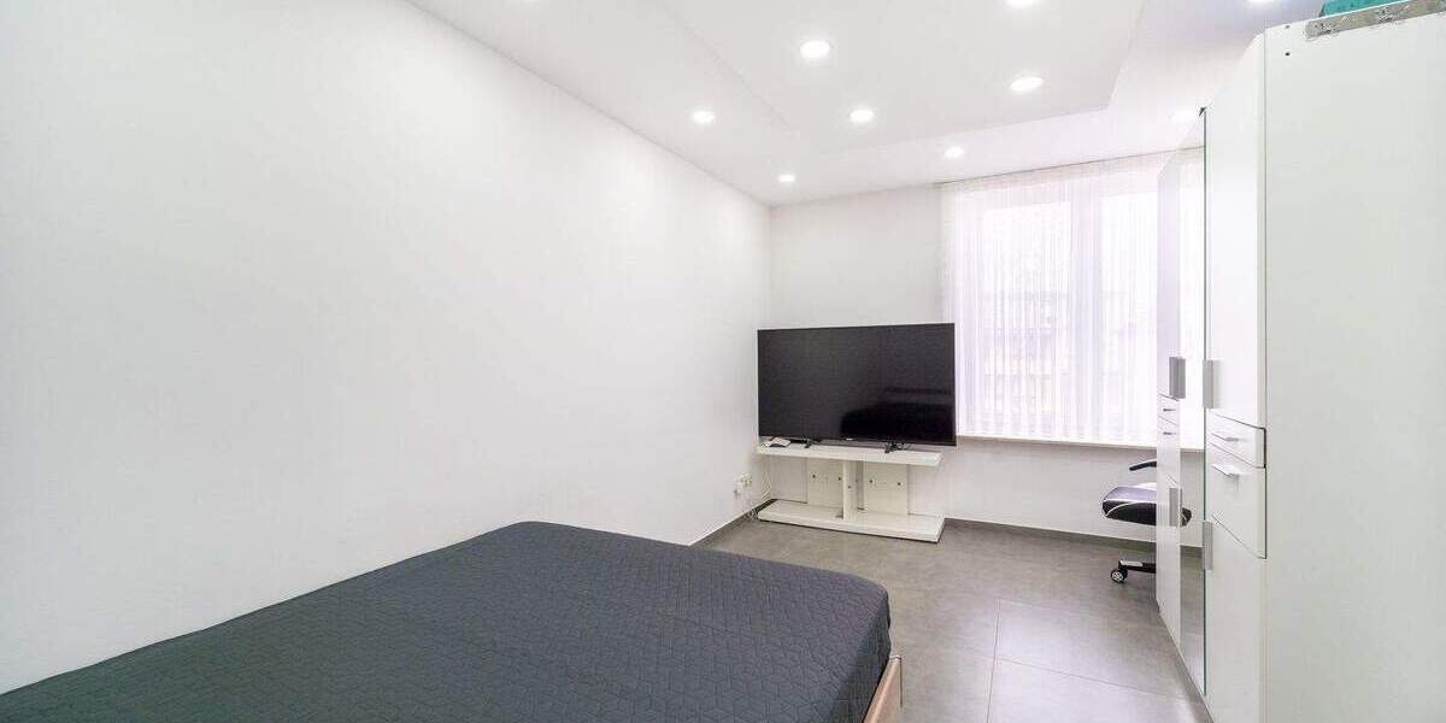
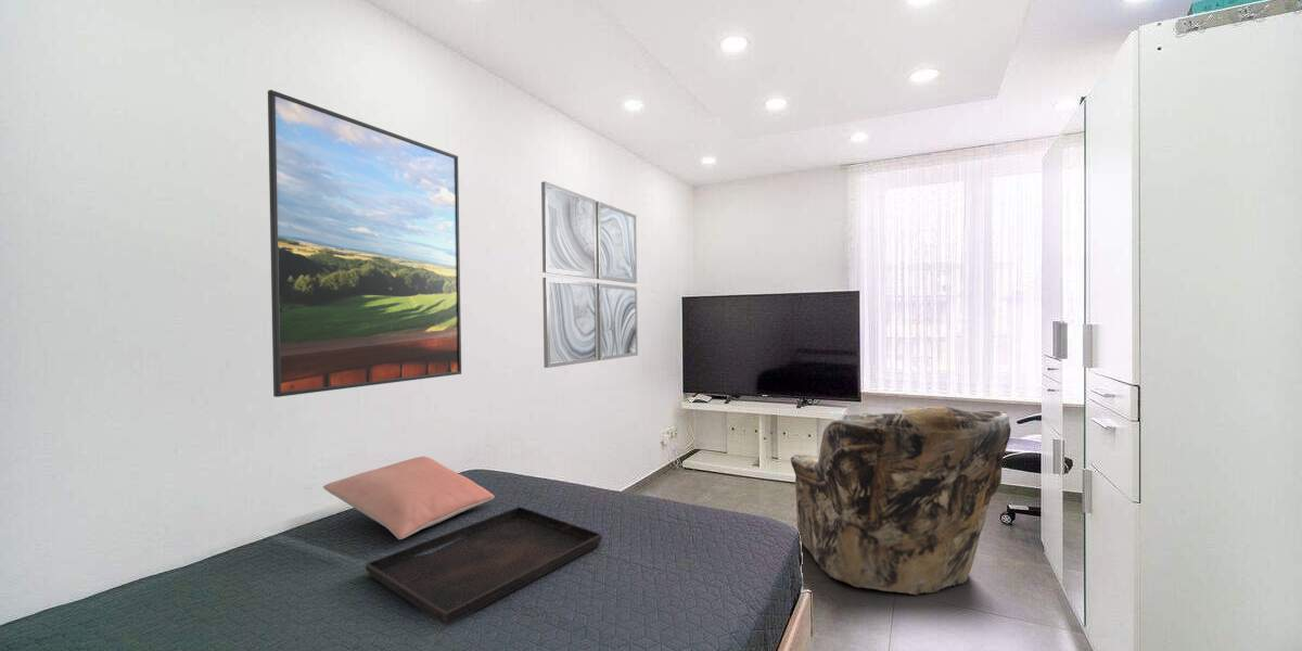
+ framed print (381, 256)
+ wall art (596, 278)
+ pillow (413, 492)
+ armchair (886, 481)
+ serving tray (490, 553)
